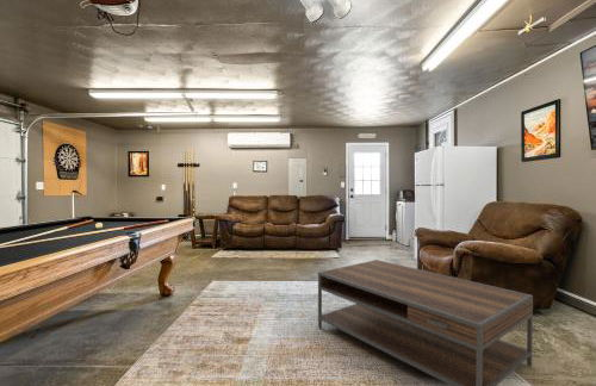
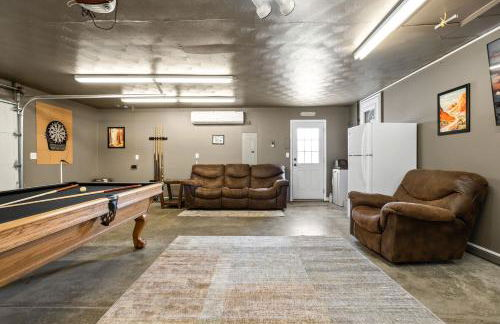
- coffee table (410, 313)
